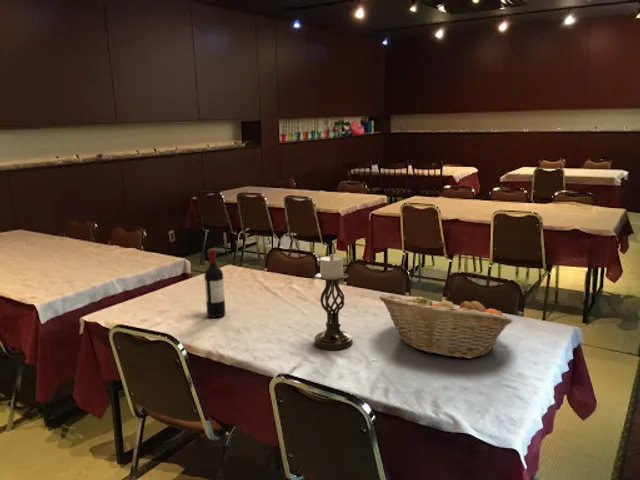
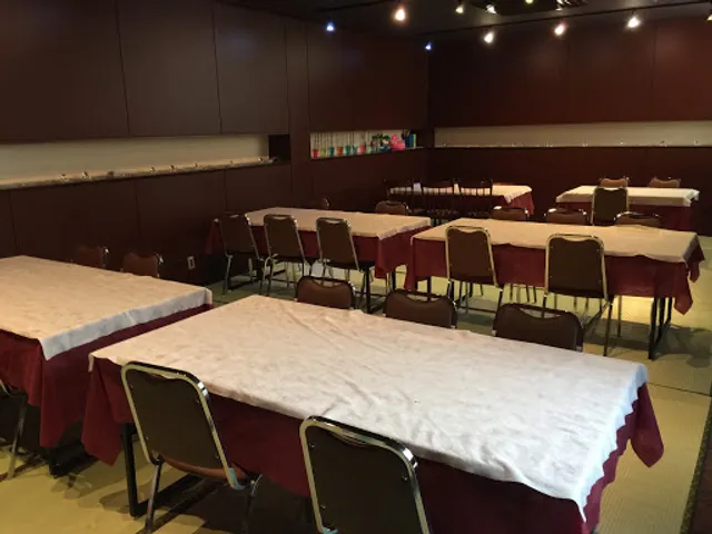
- wine bottle (214, 282)
- fruit basket (442, 317)
- candle holder (333, 299)
